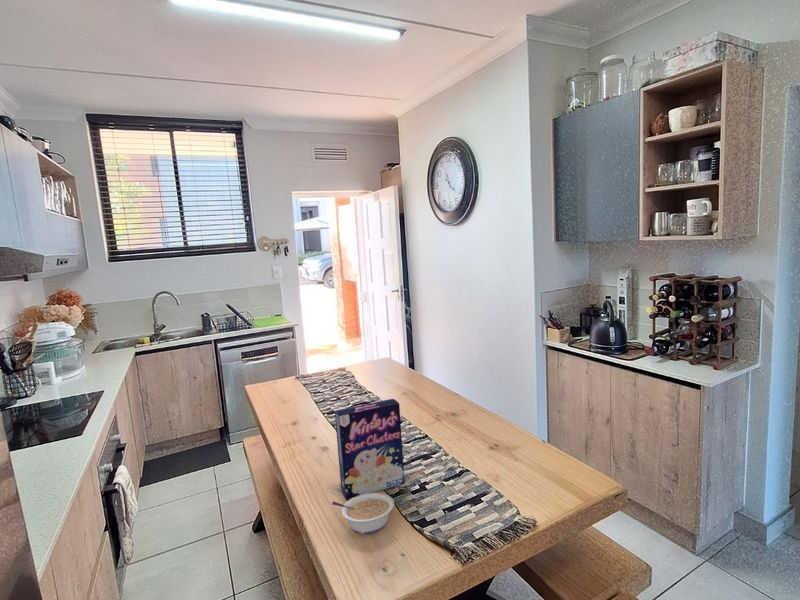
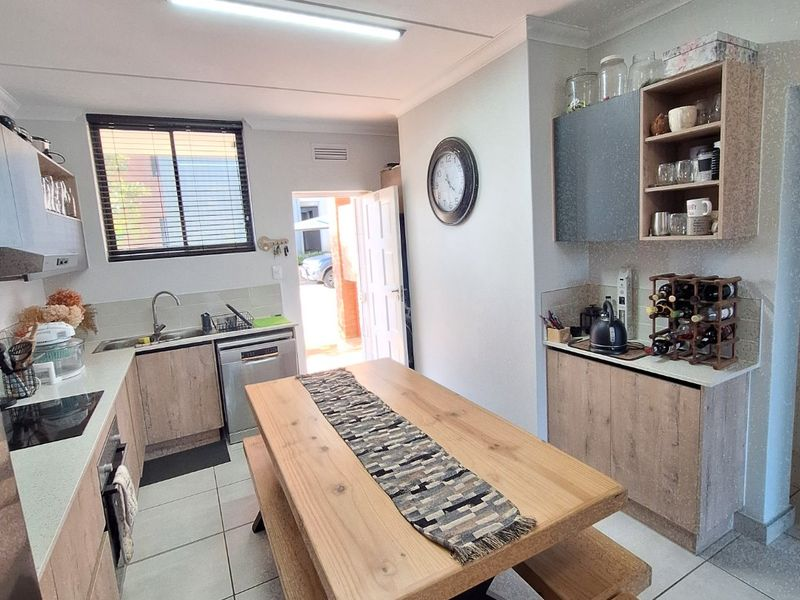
- cereal box (370, 447)
- legume (366, 513)
